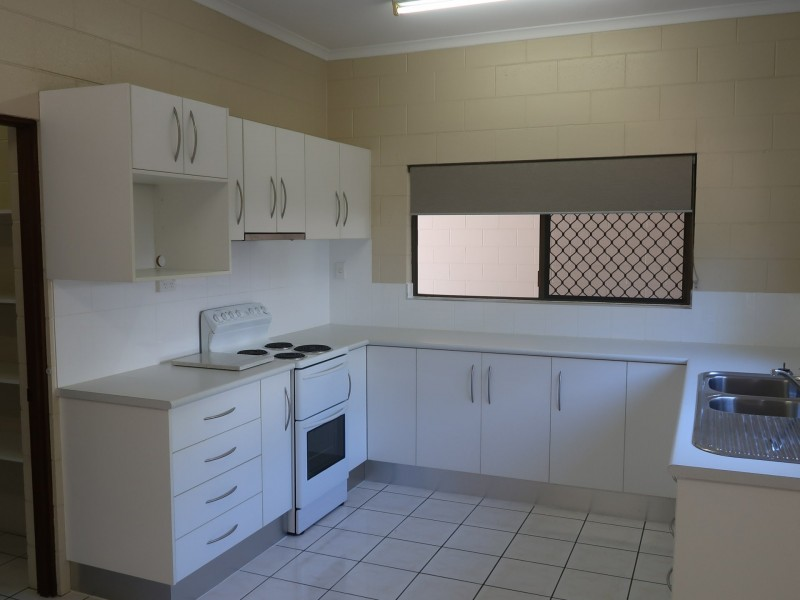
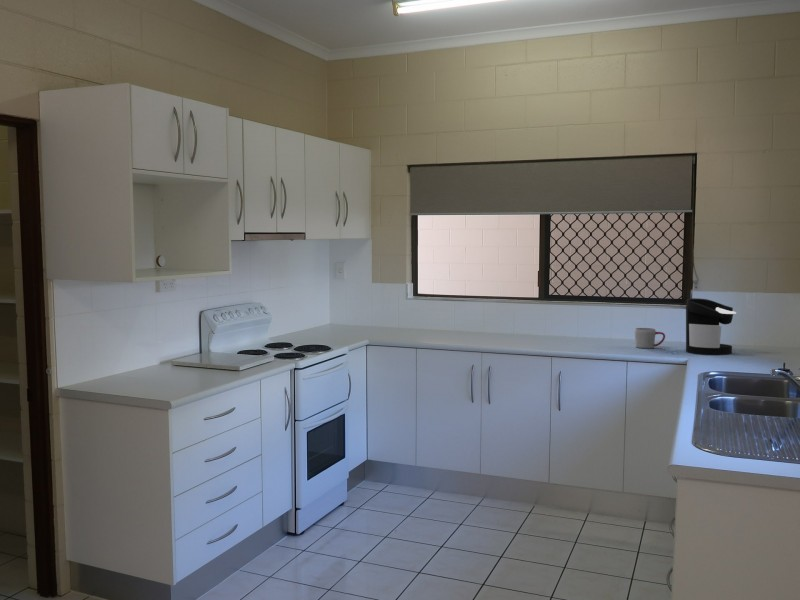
+ mug (649, 338)
+ coffee maker (710, 325)
